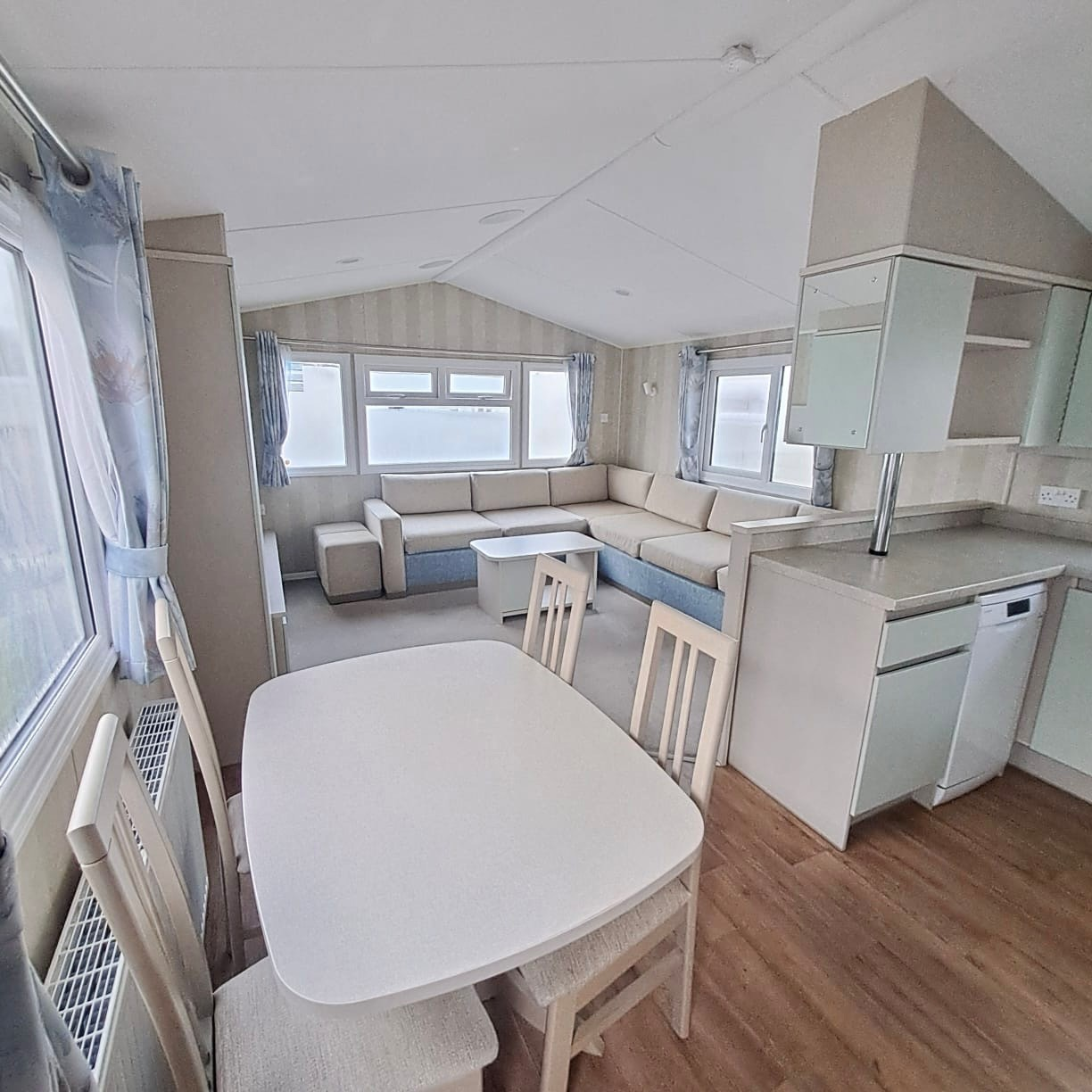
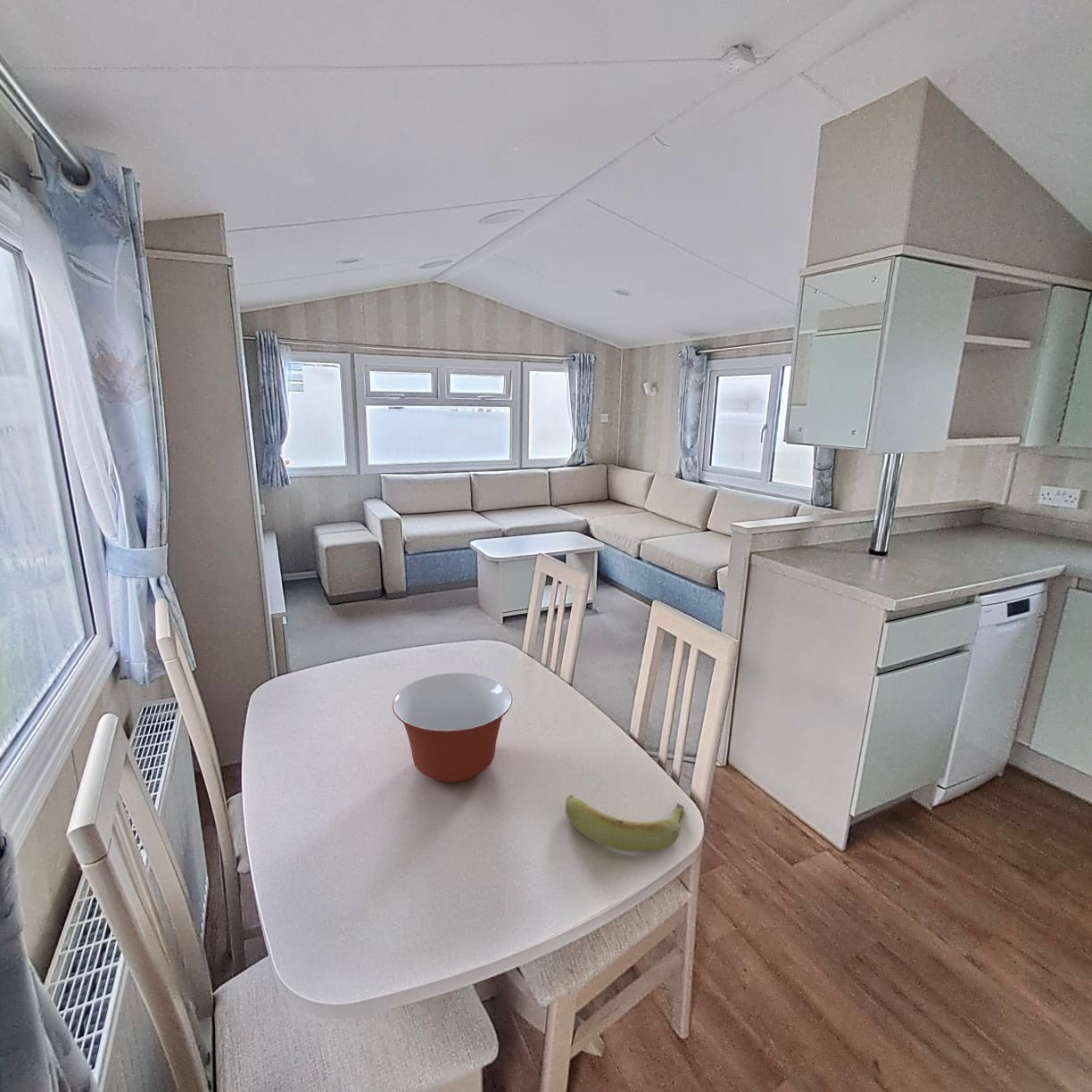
+ banana (630, 821)
+ mixing bowl (453, 732)
